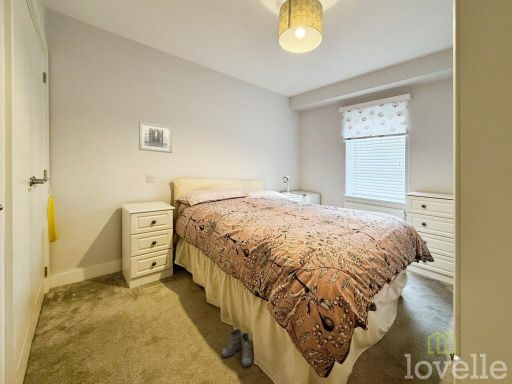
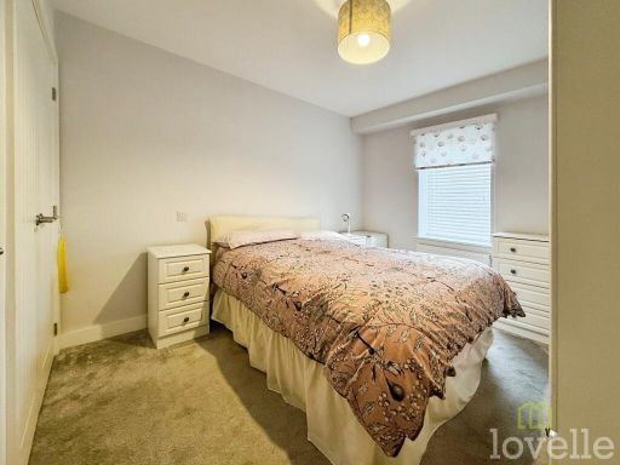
- wall art (156, 138)
- boots (237, 345)
